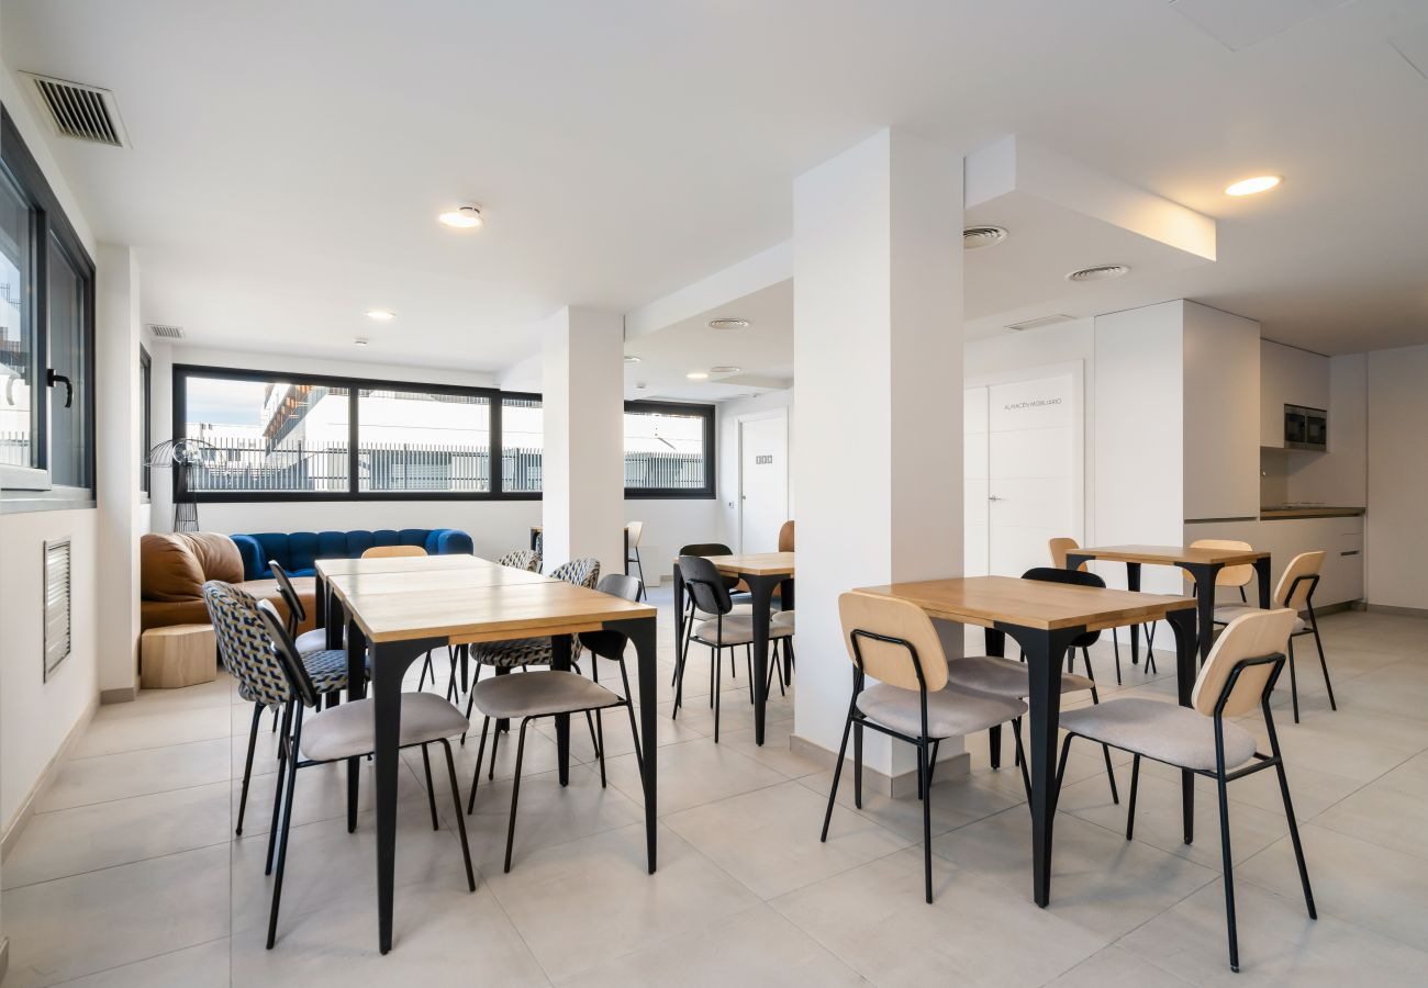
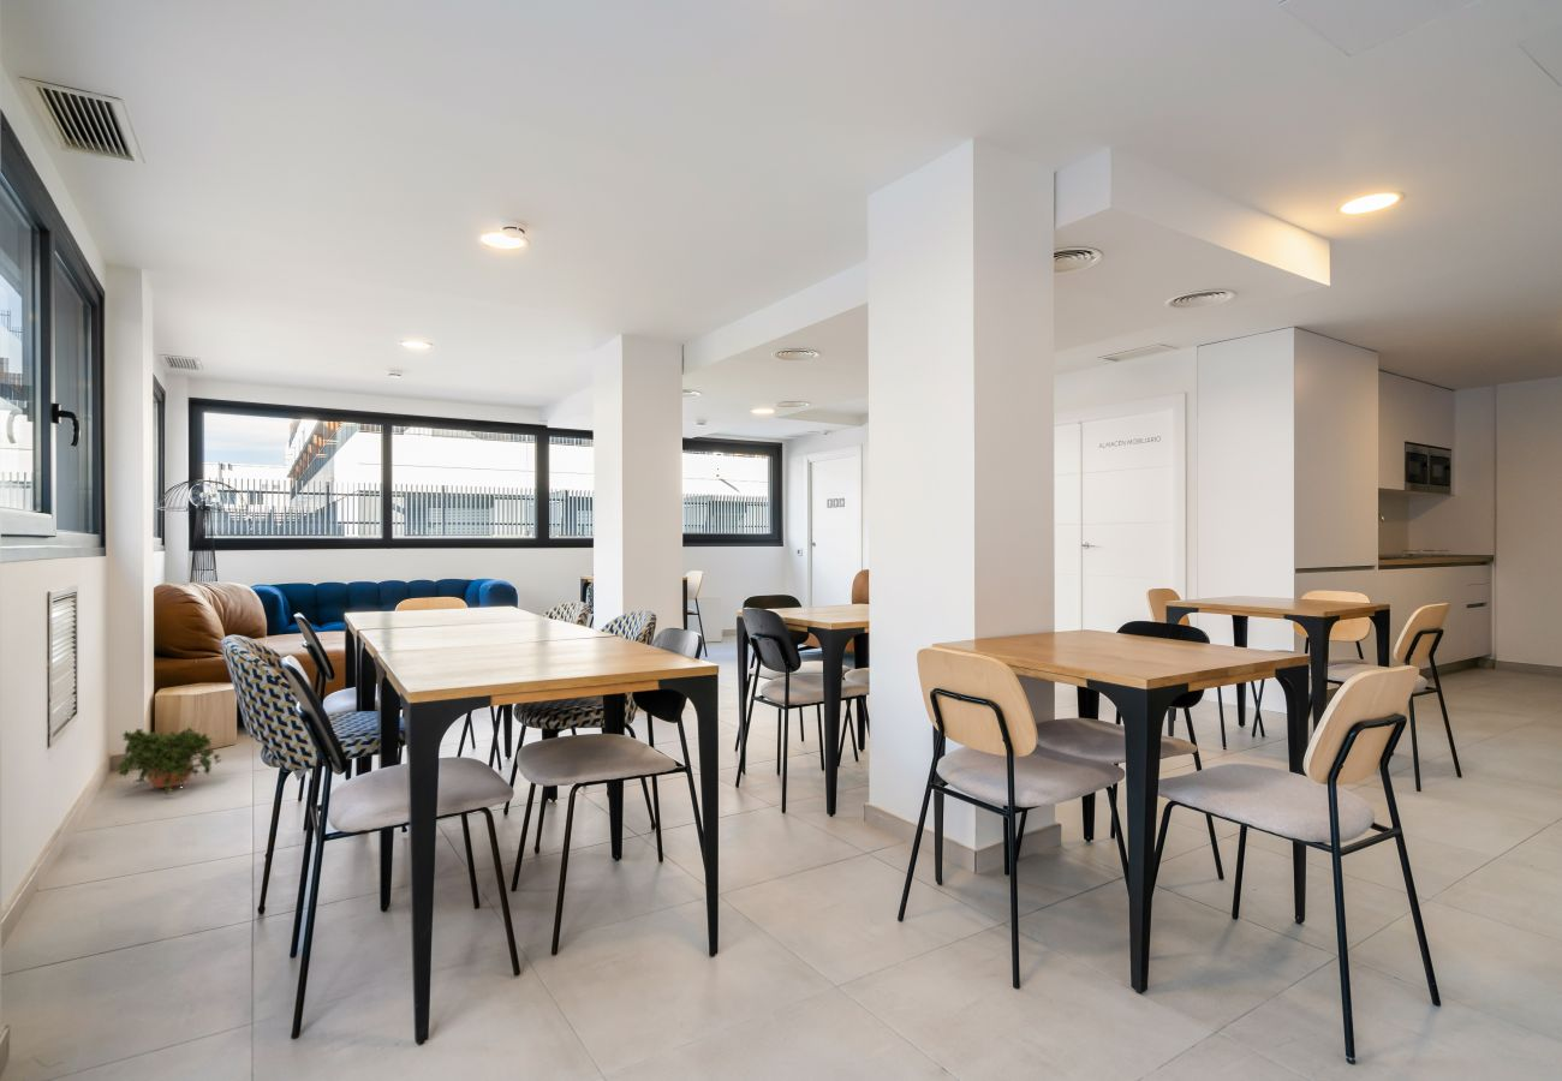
+ potted plant (171, 754)
